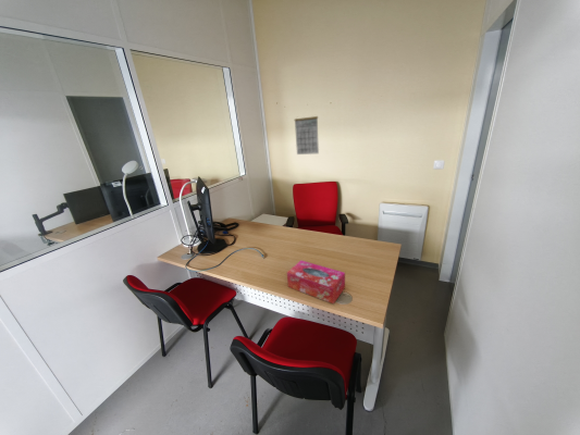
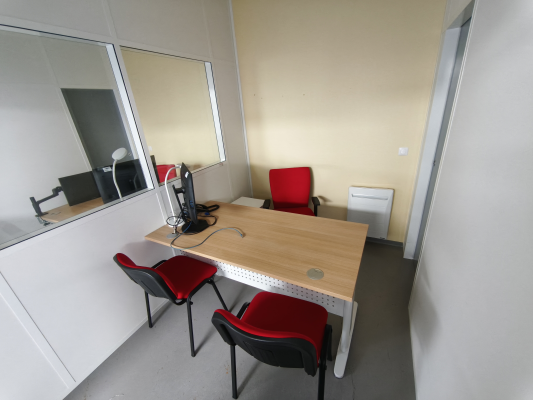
- tissue box (316, 279)
- calendar (306, 132)
